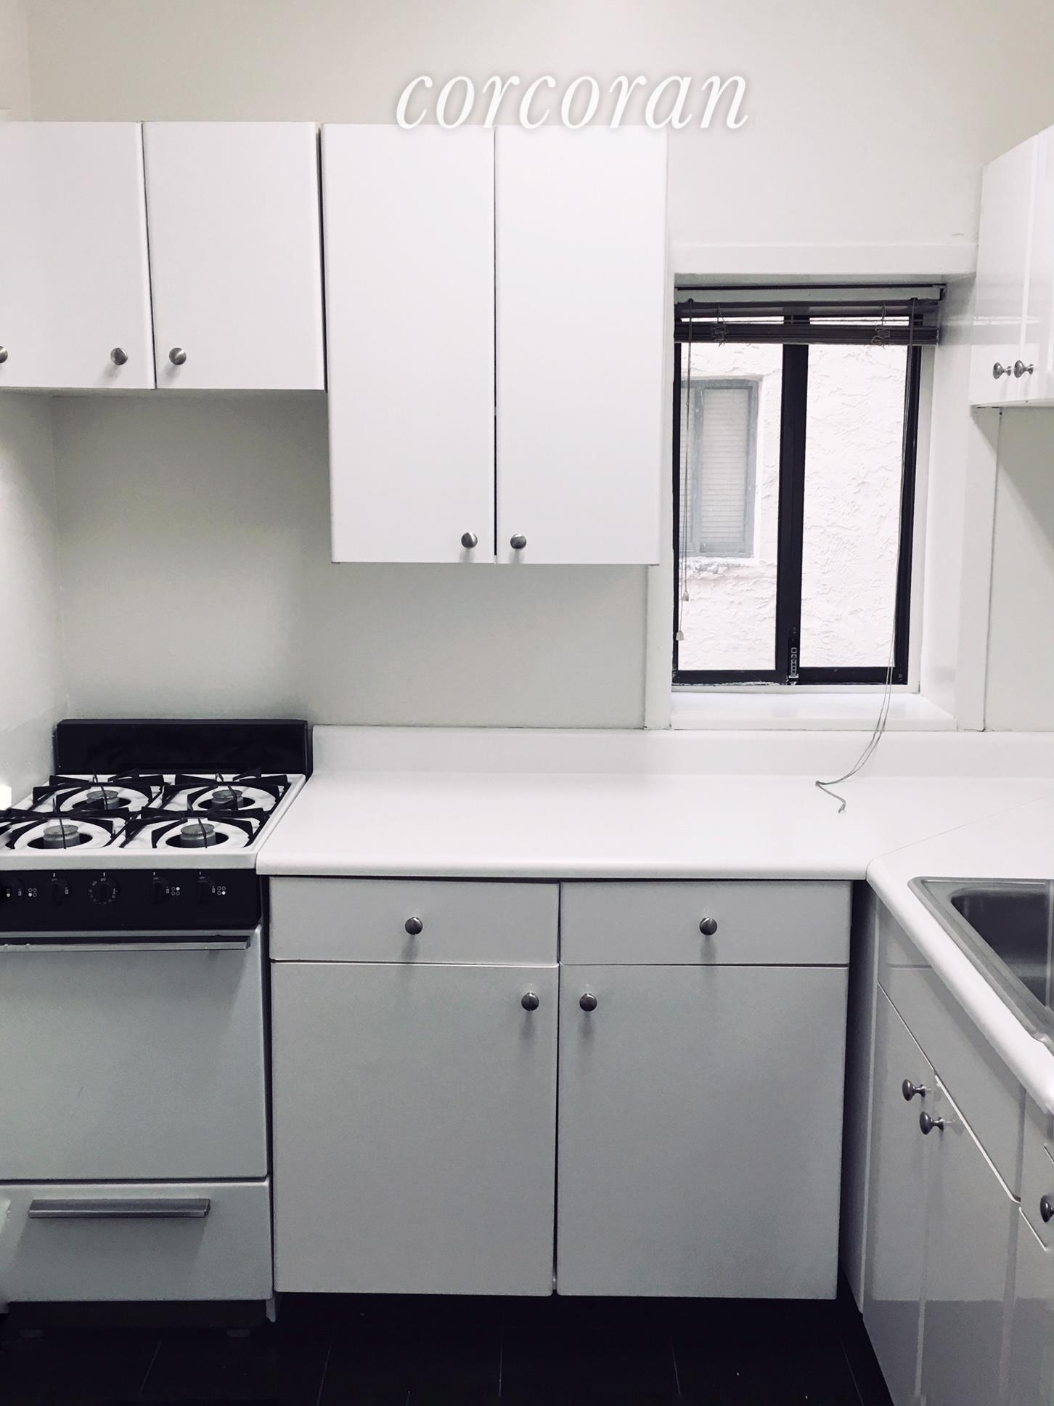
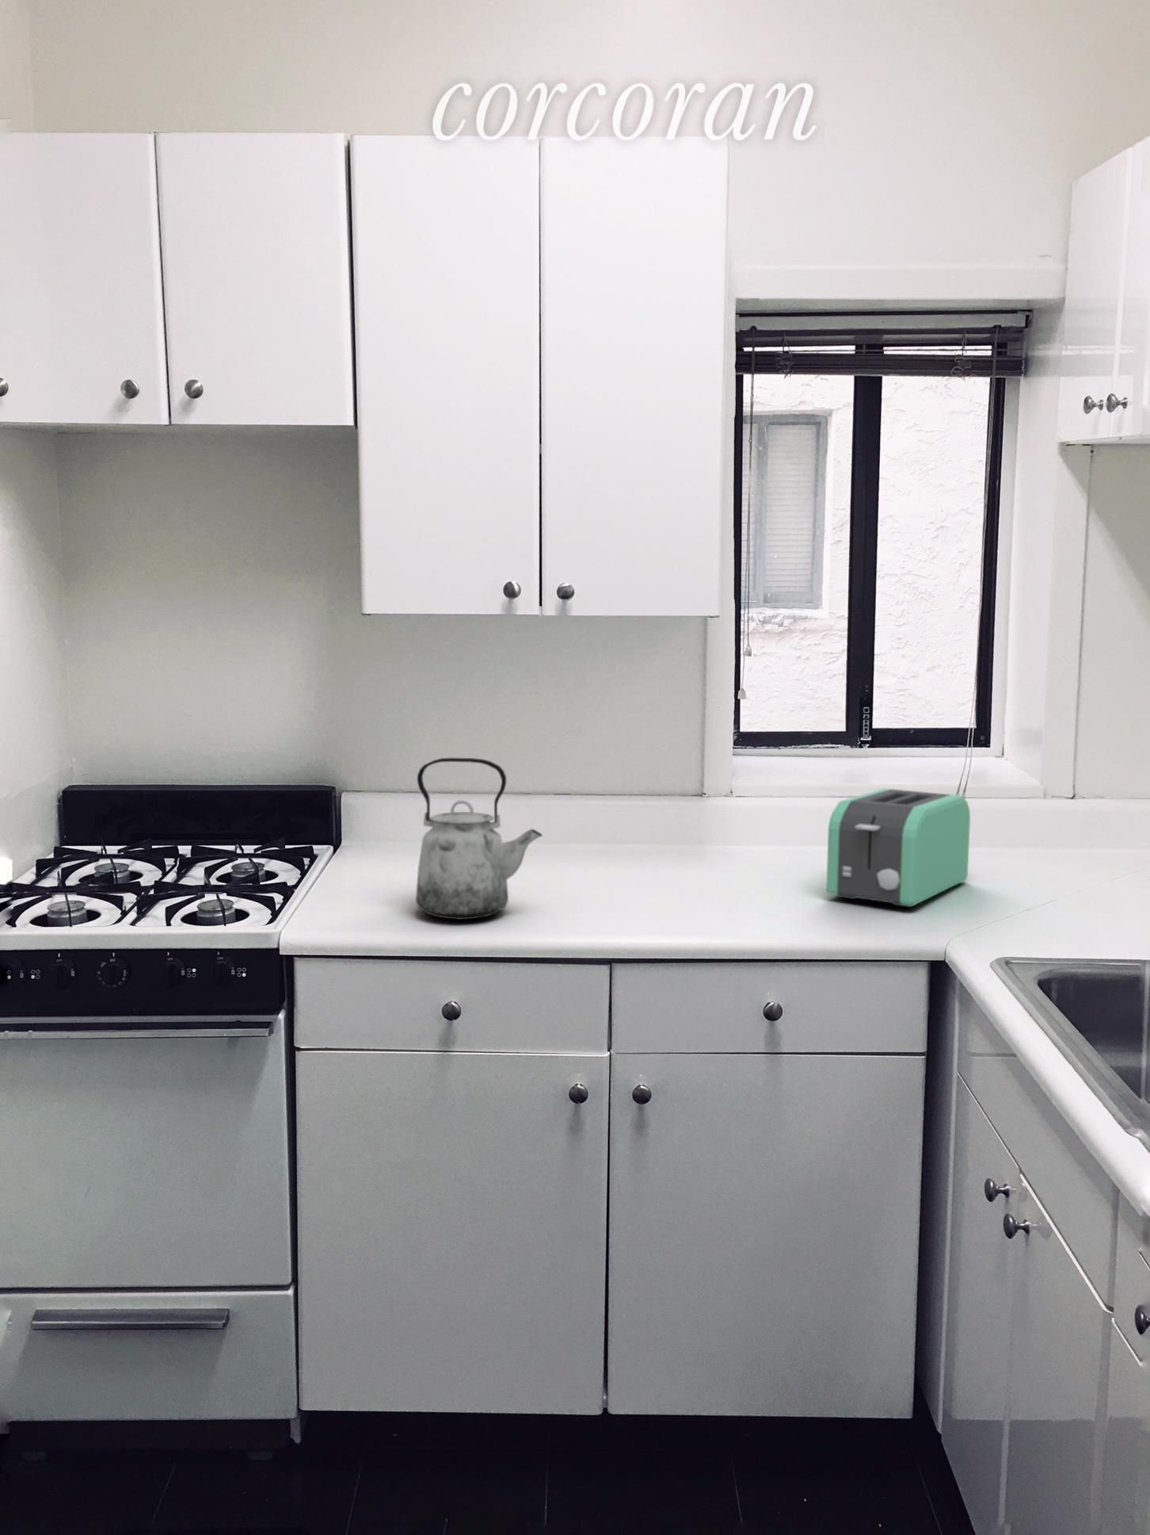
+ kettle (480, 836)
+ toaster (900, 844)
